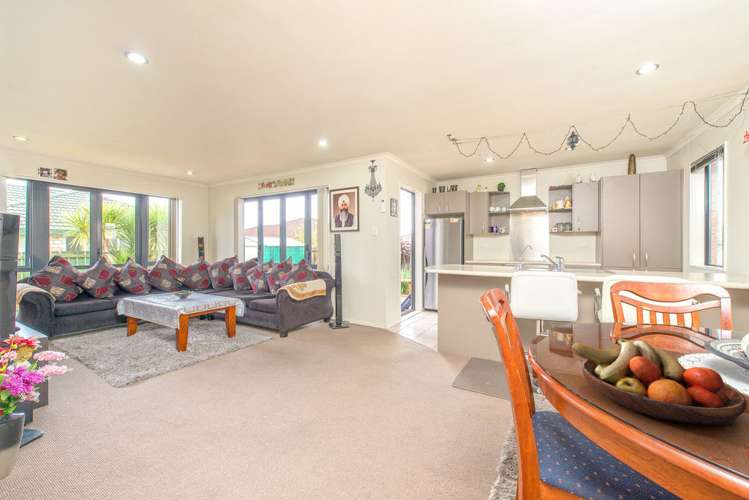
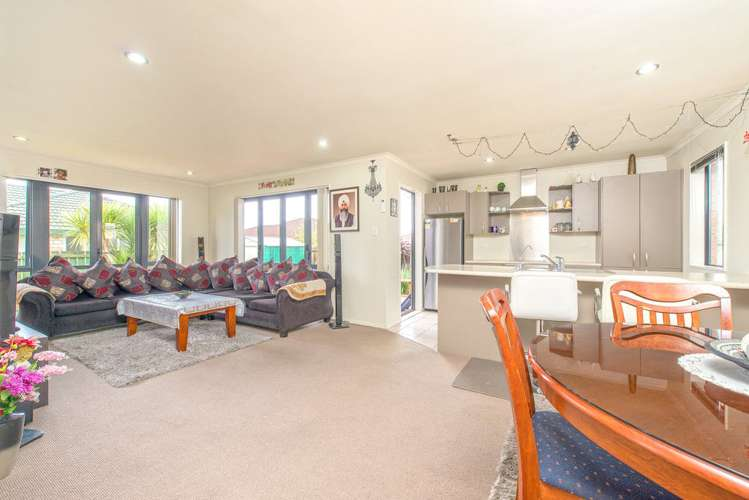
- fruit bowl (652, 372)
